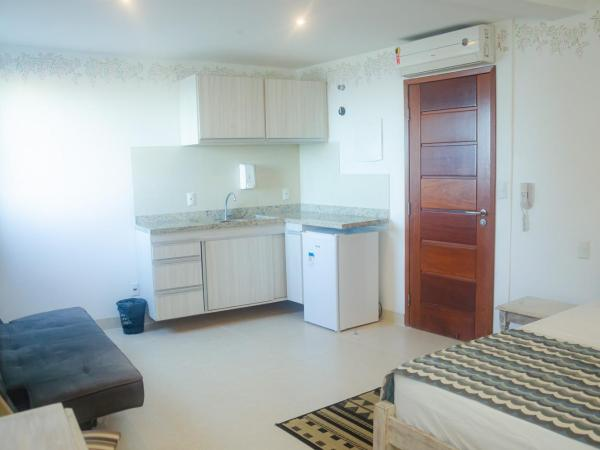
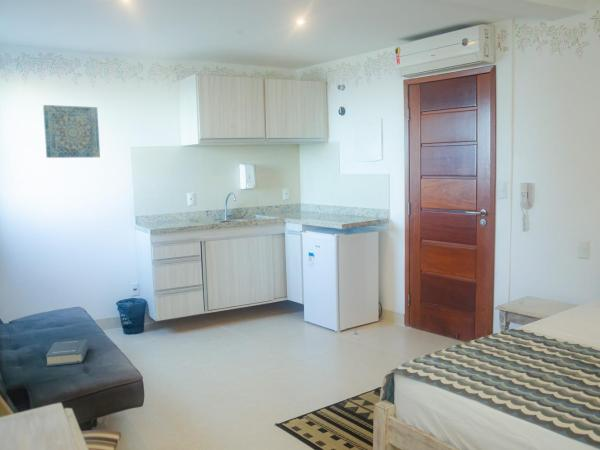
+ wall art (72, 131)
+ hardback book (68, 352)
